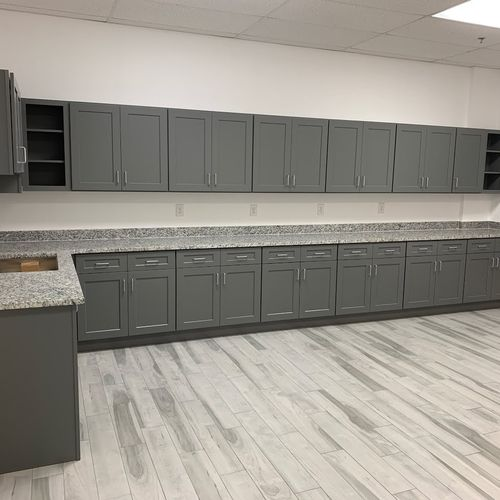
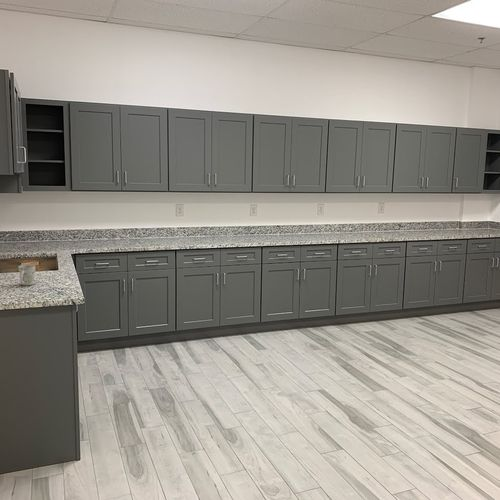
+ mug (26, 276)
